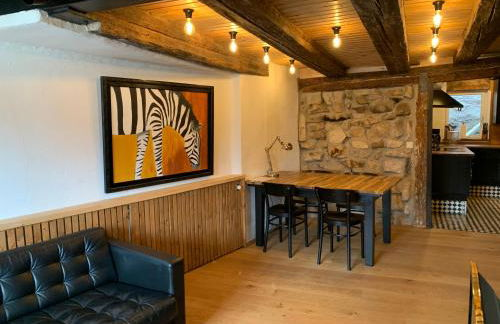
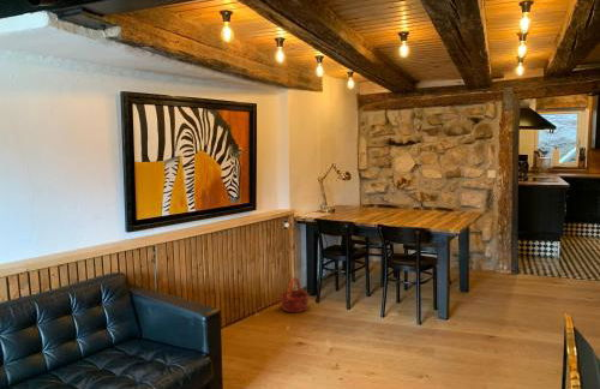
+ basket (294, 293)
